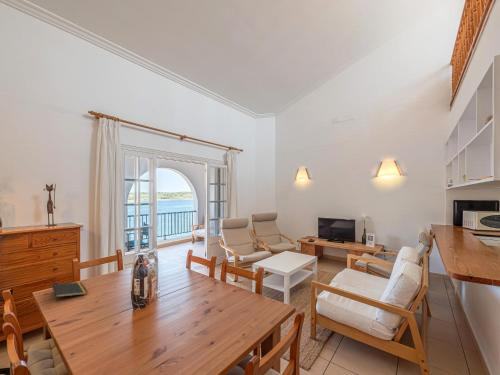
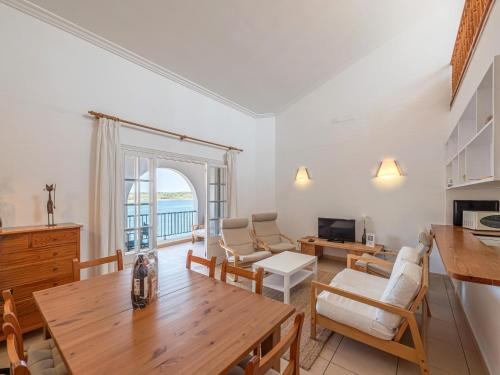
- notepad (69, 288)
